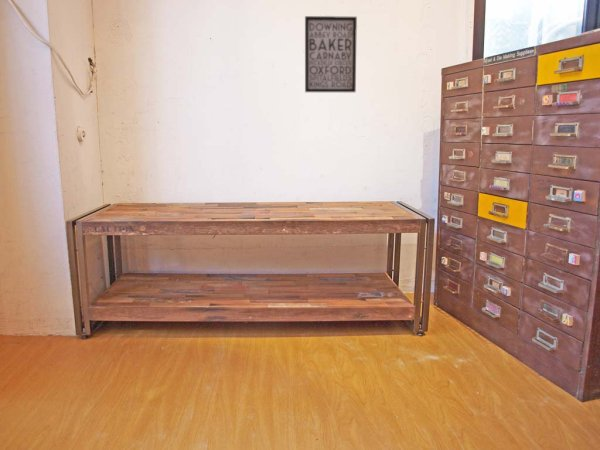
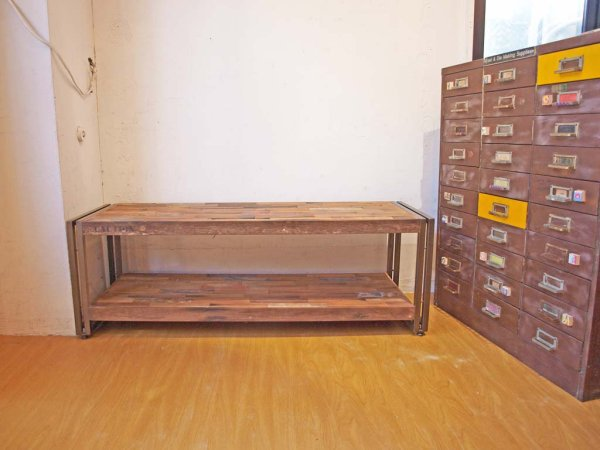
- wall art (330, 54)
